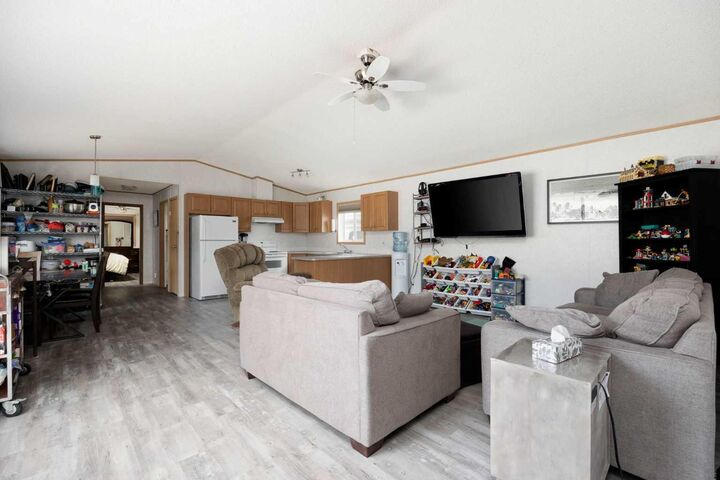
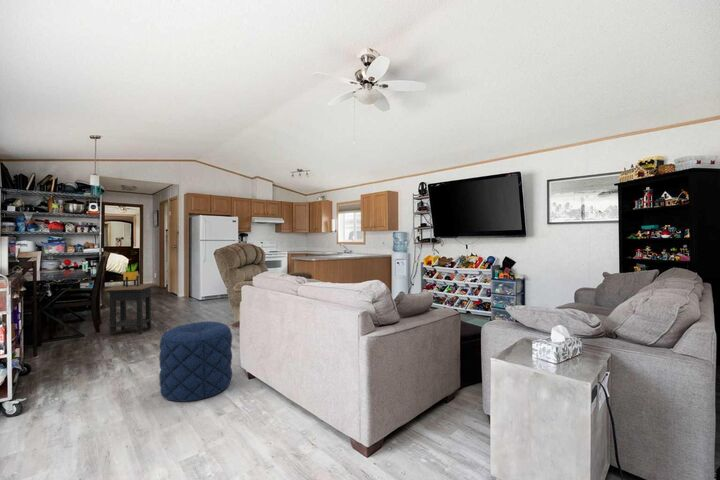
+ pouf (197, 357)
+ potted plant (130, 273)
+ side table (125, 308)
